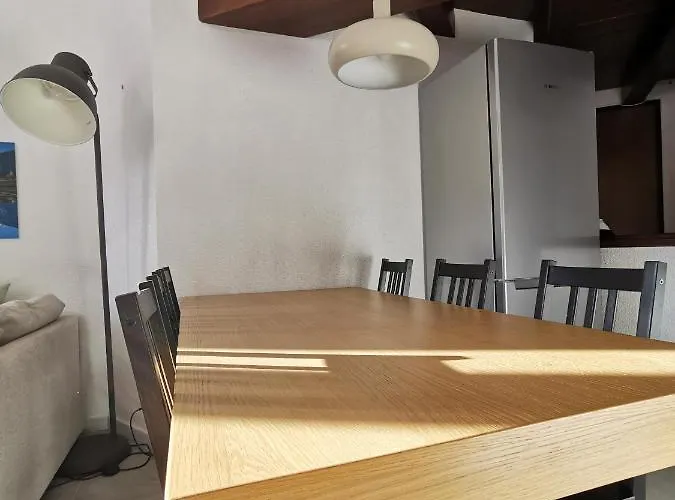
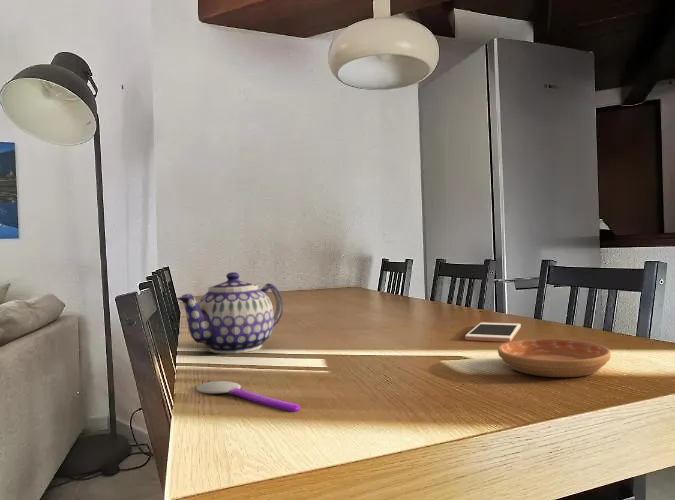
+ saucer (552, 357)
+ teapot (234, 310)
+ cell phone (494, 331)
+ spoon (245, 393)
